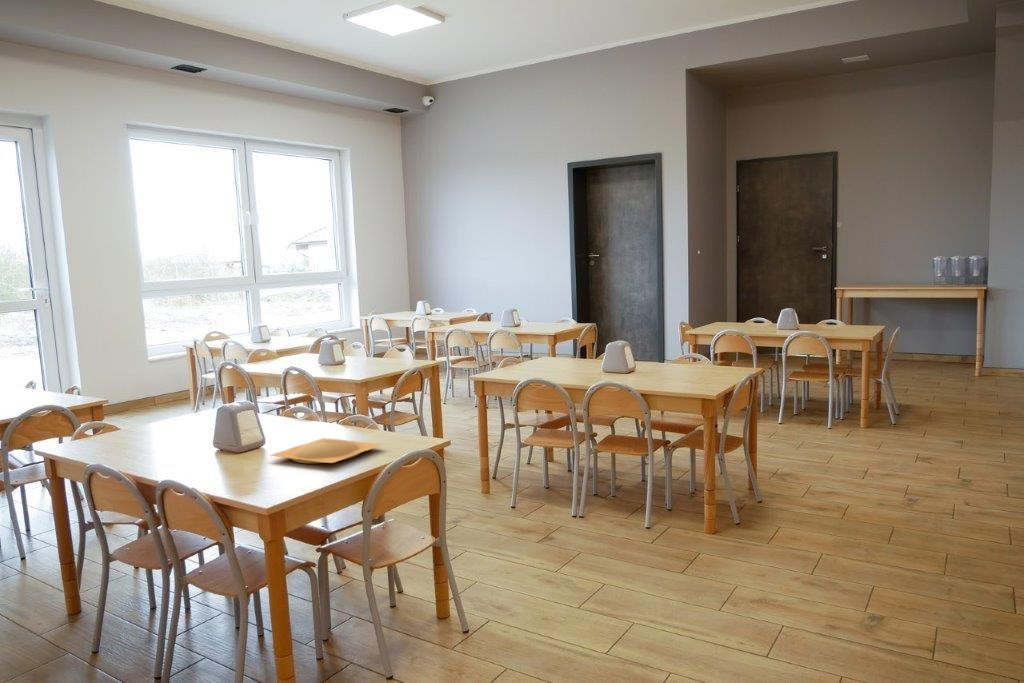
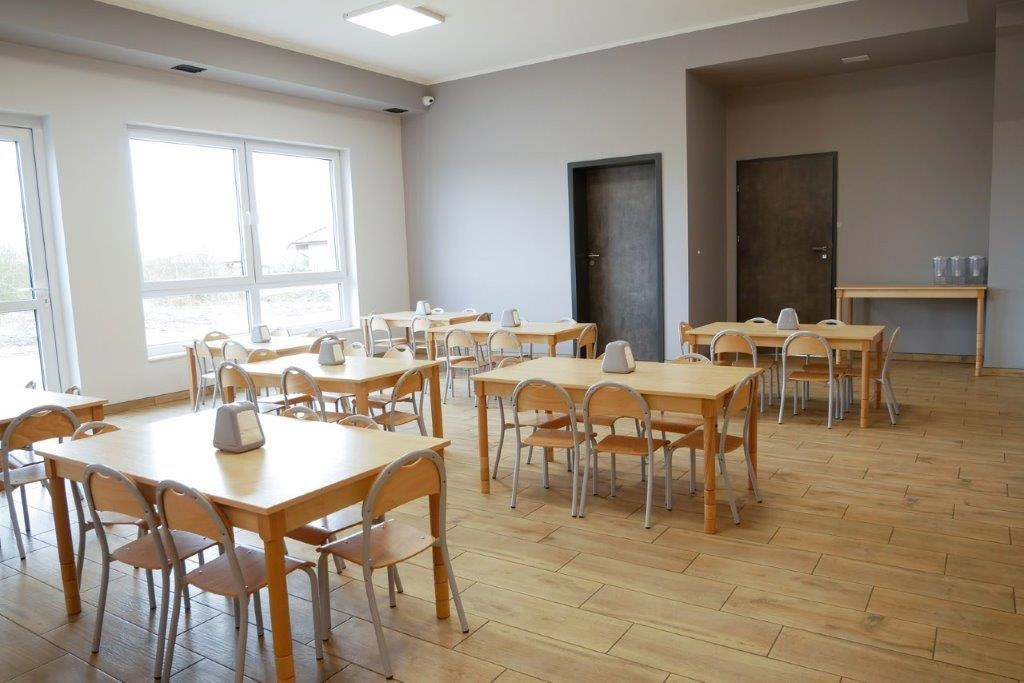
- plate (327, 448)
